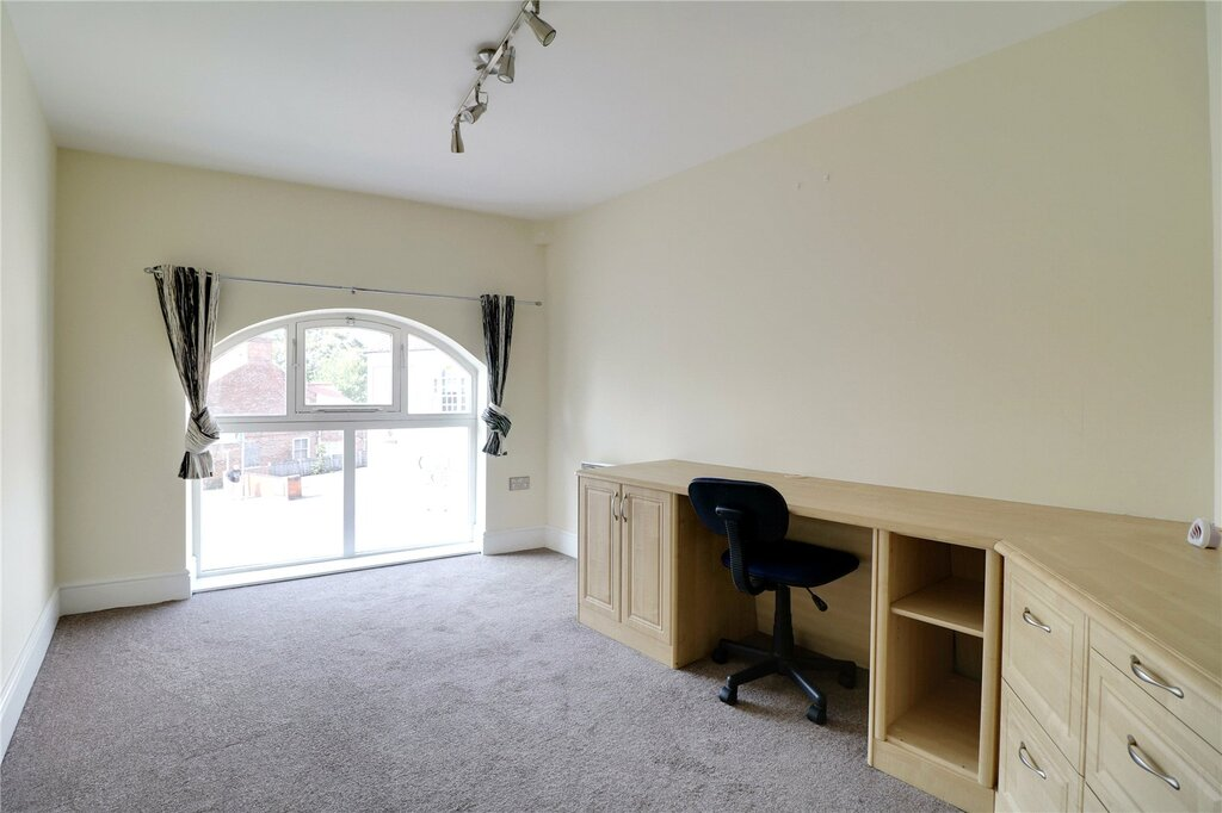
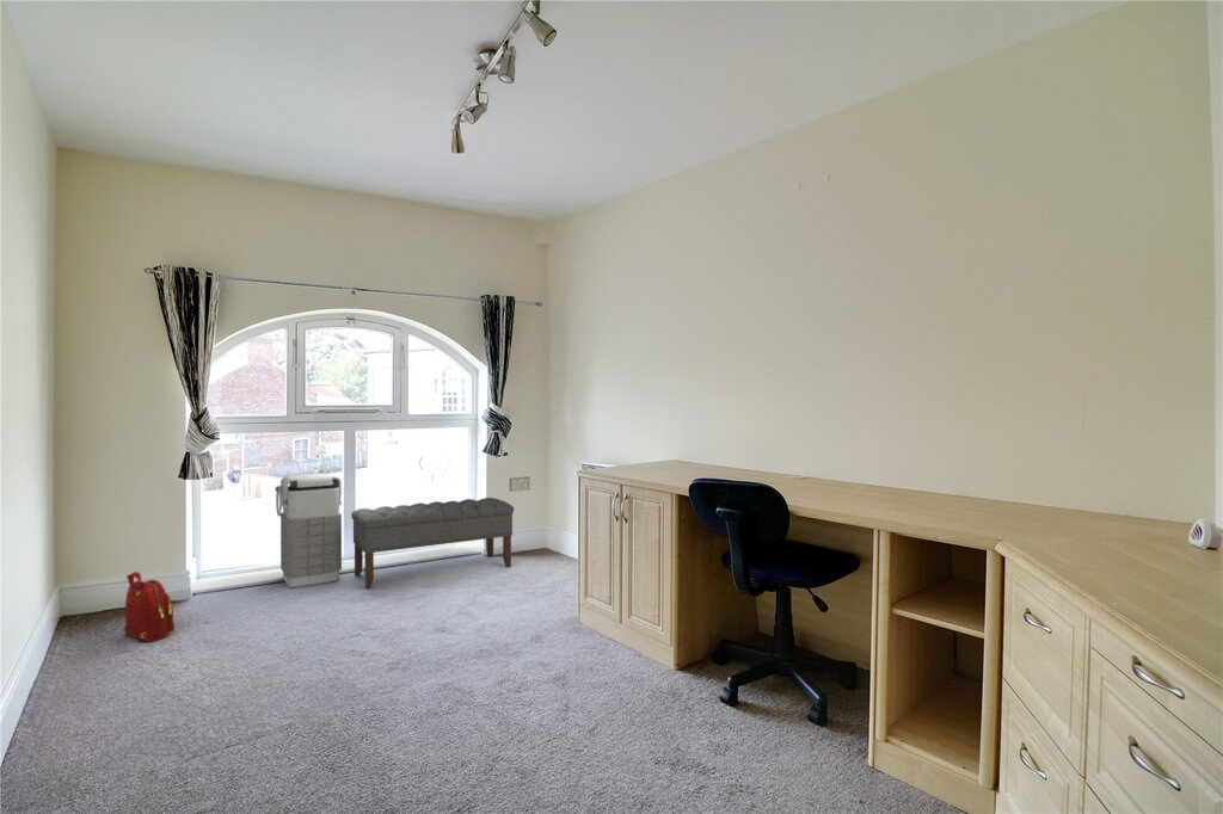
+ grenade (309, 528)
+ backpack (148, 602)
+ bench (435, 537)
